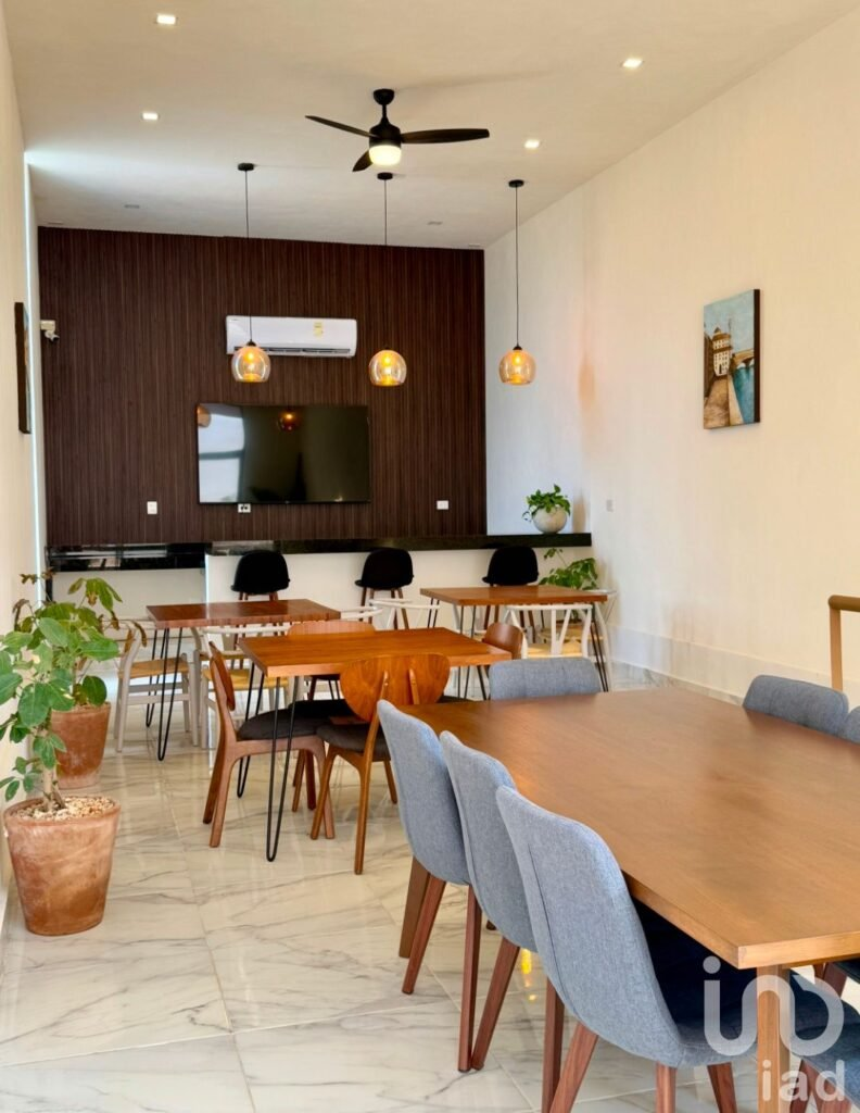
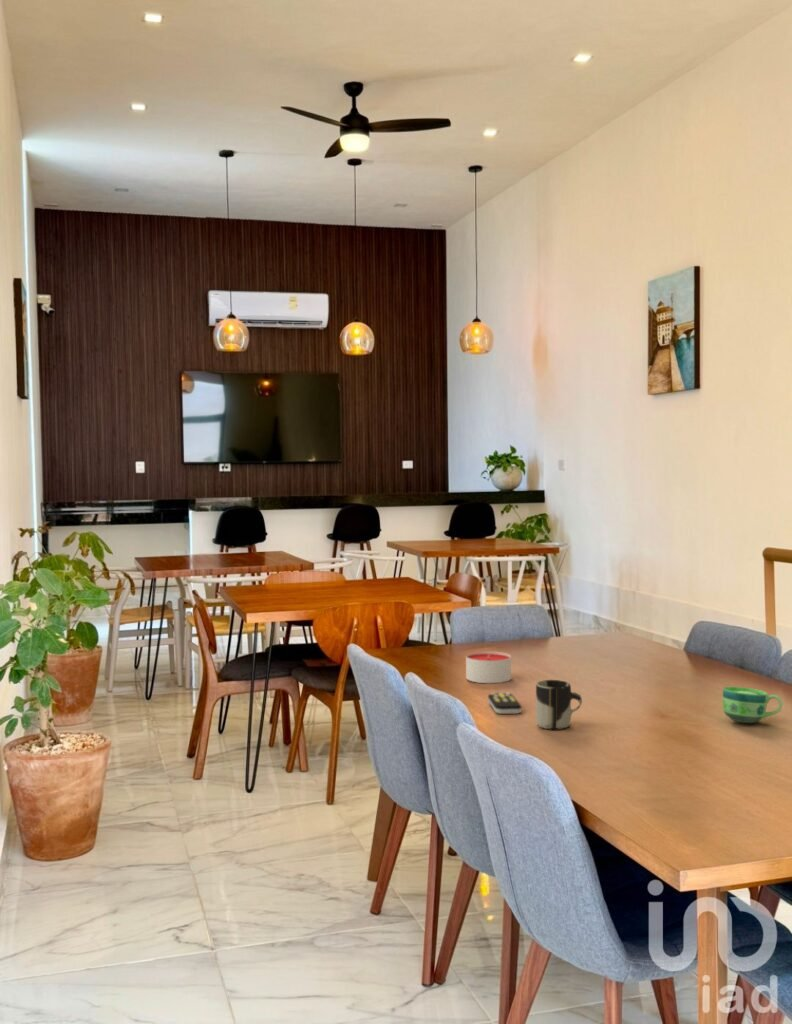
+ candle (488, 666)
+ cup (751, 705)
+ remote control (504, 702)
+ cup (559, 704)
